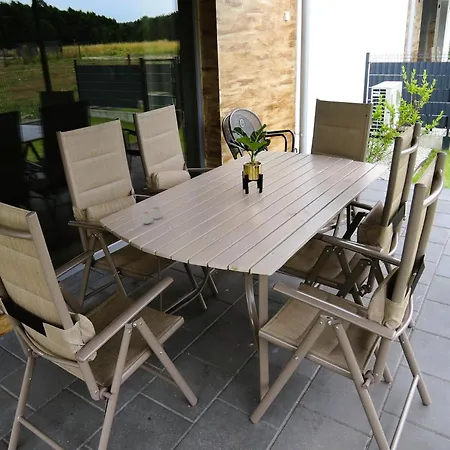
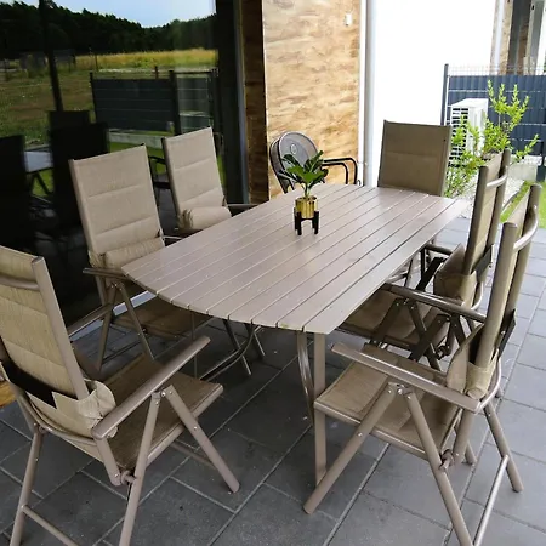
- drinking glass (153, 215)
